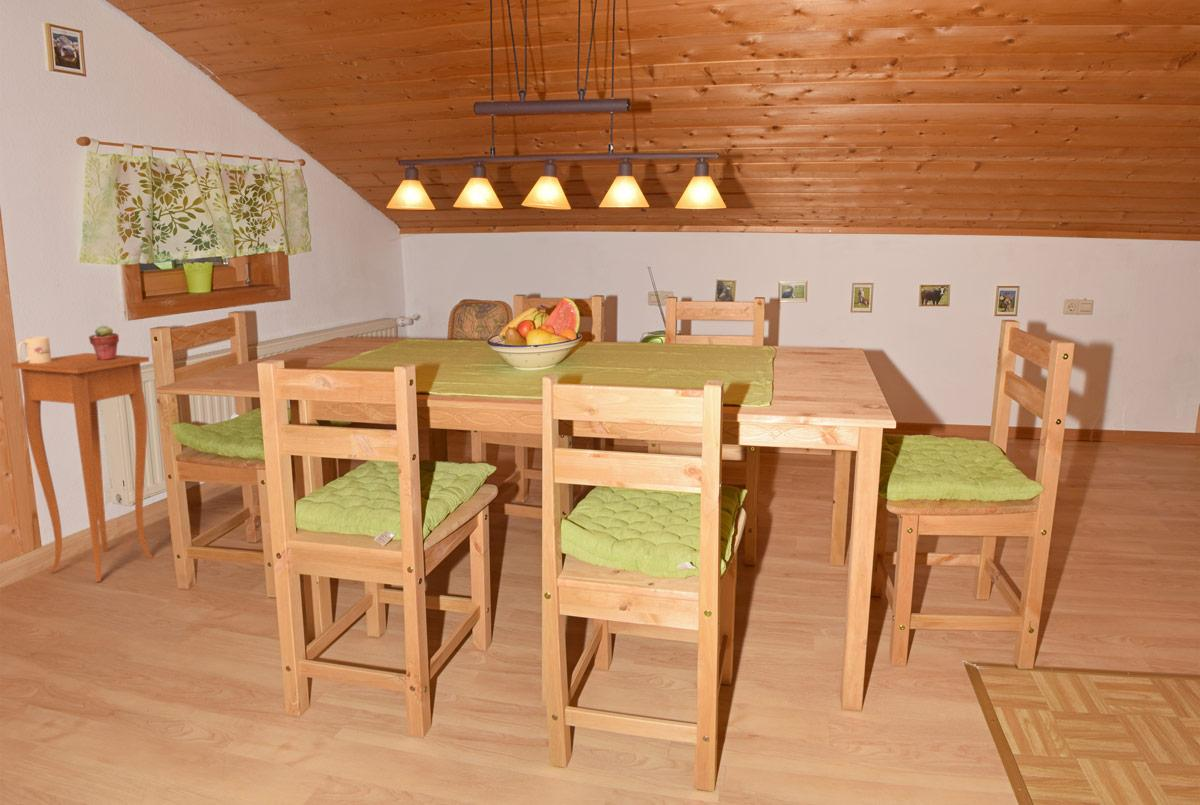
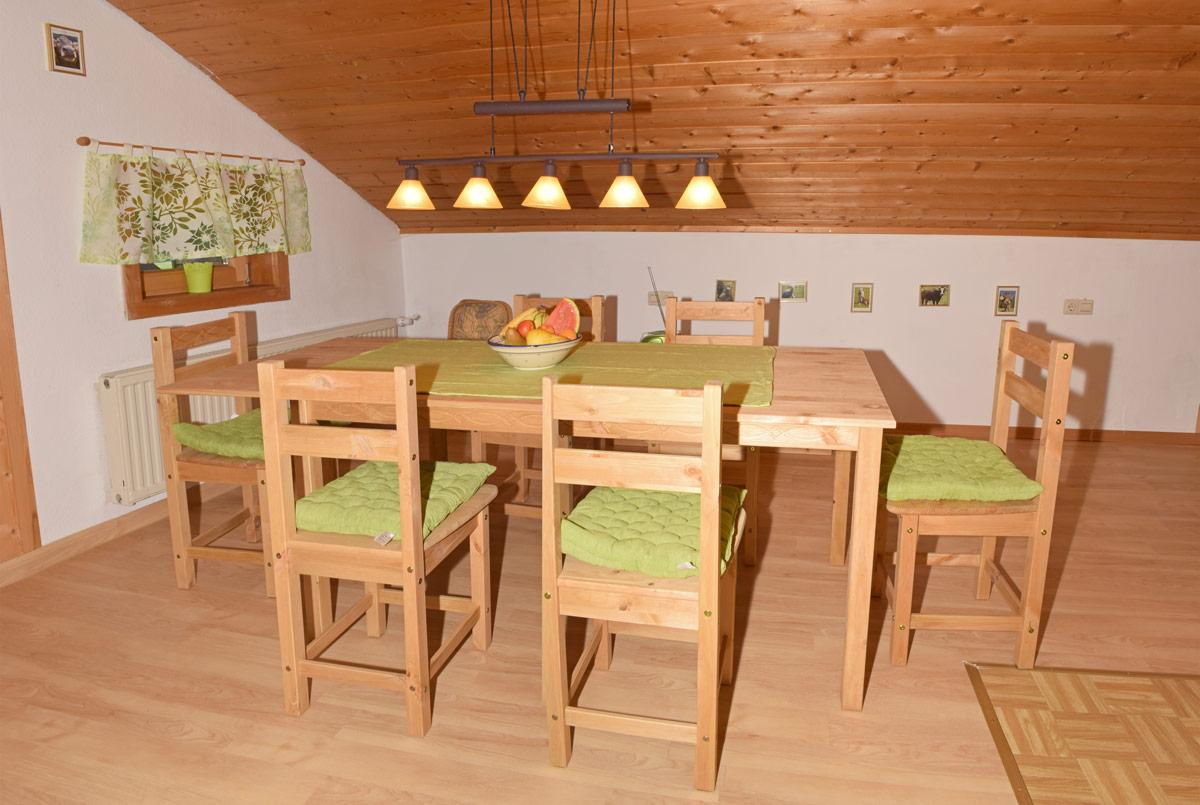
- side table (93, 464)
- mug (33, 349)
- potted succulent (104, 341)
